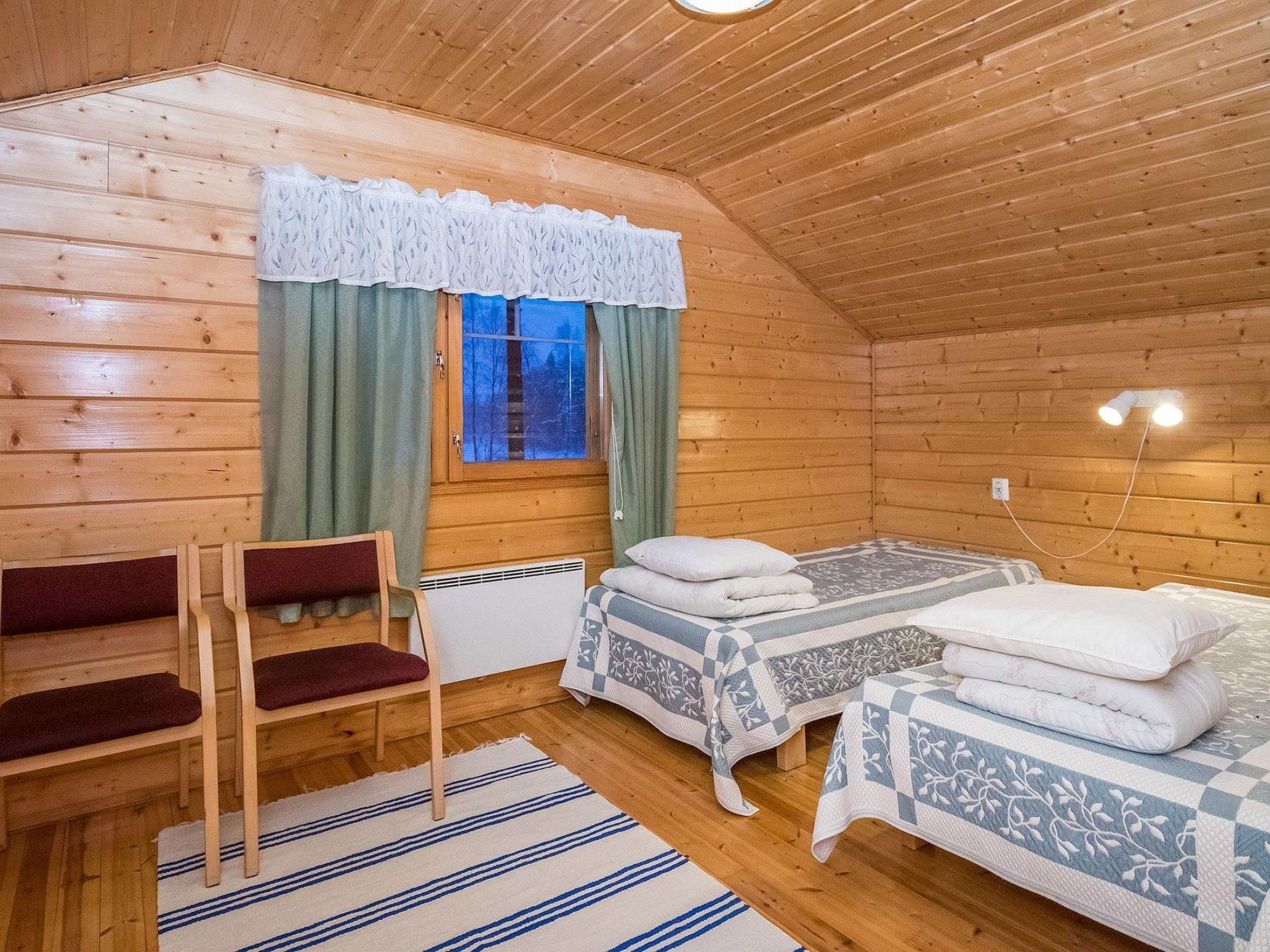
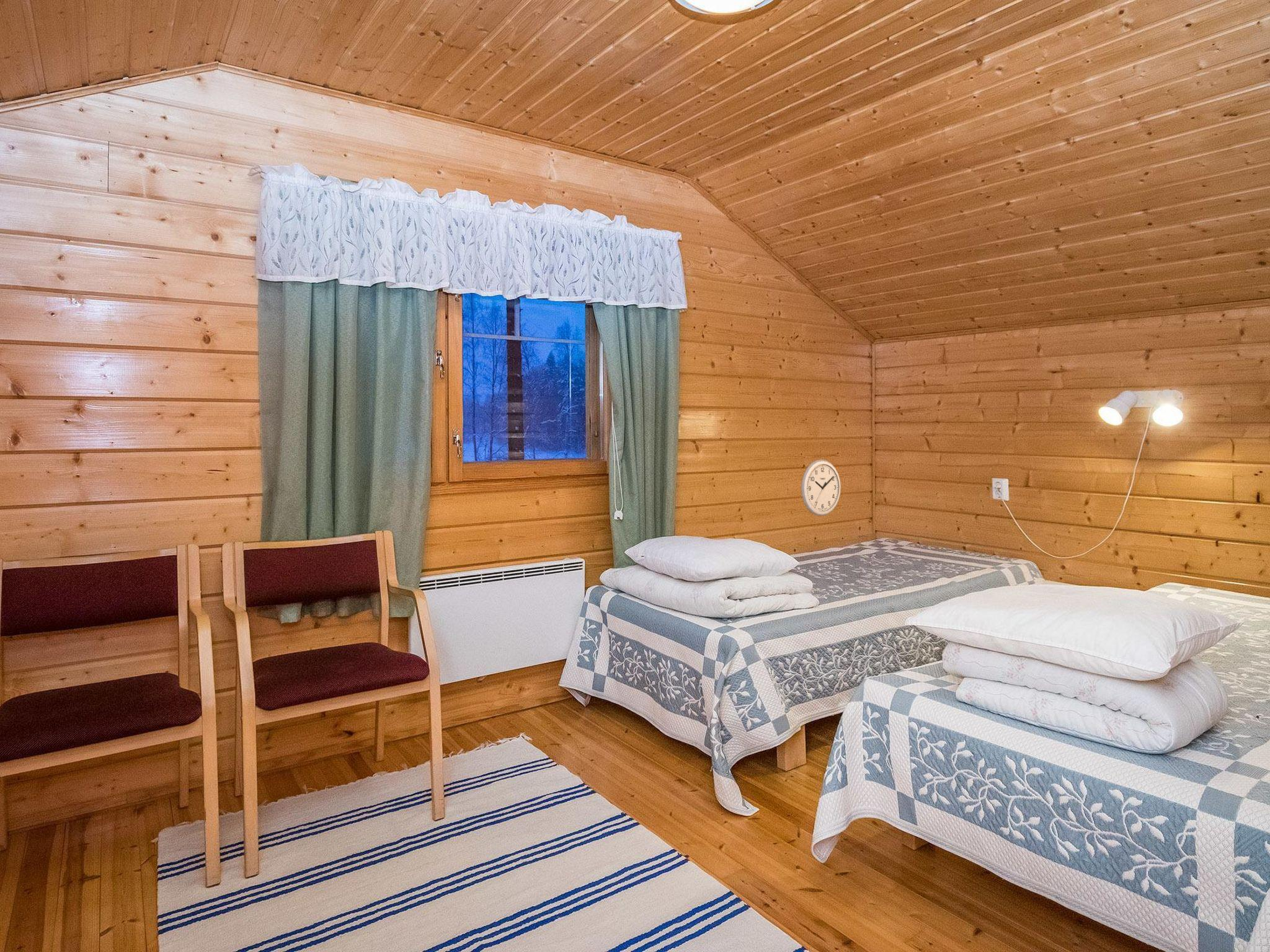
+ wall clock (822, 488)
